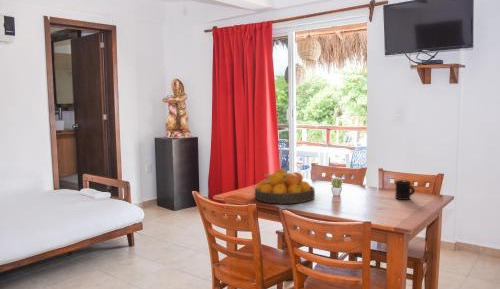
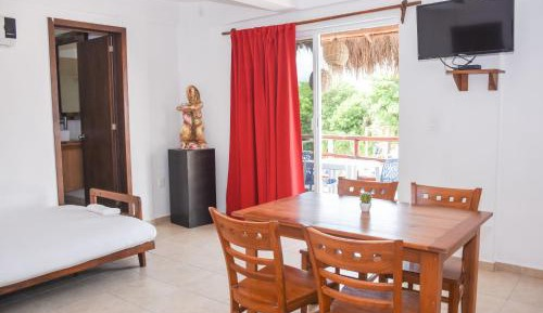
- mug (405, 190)
- fruit bowl (284, 184)
